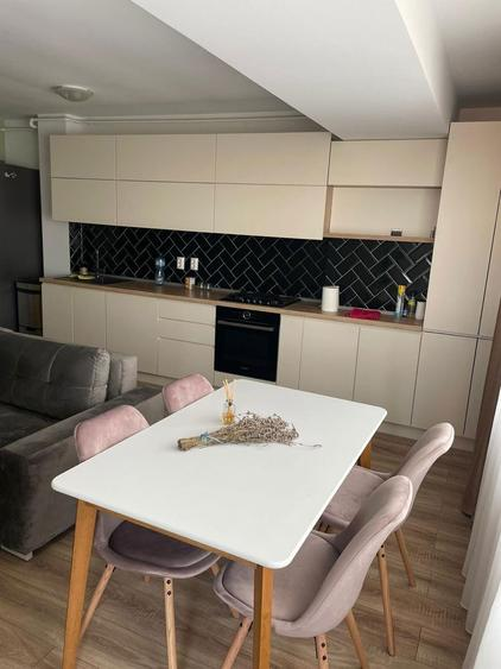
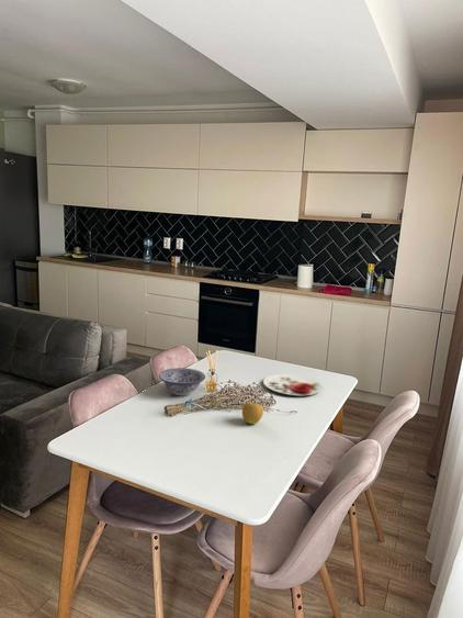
+ bowl (181, 383)
+ plate (292, 383)
+ apple (252, 412)
